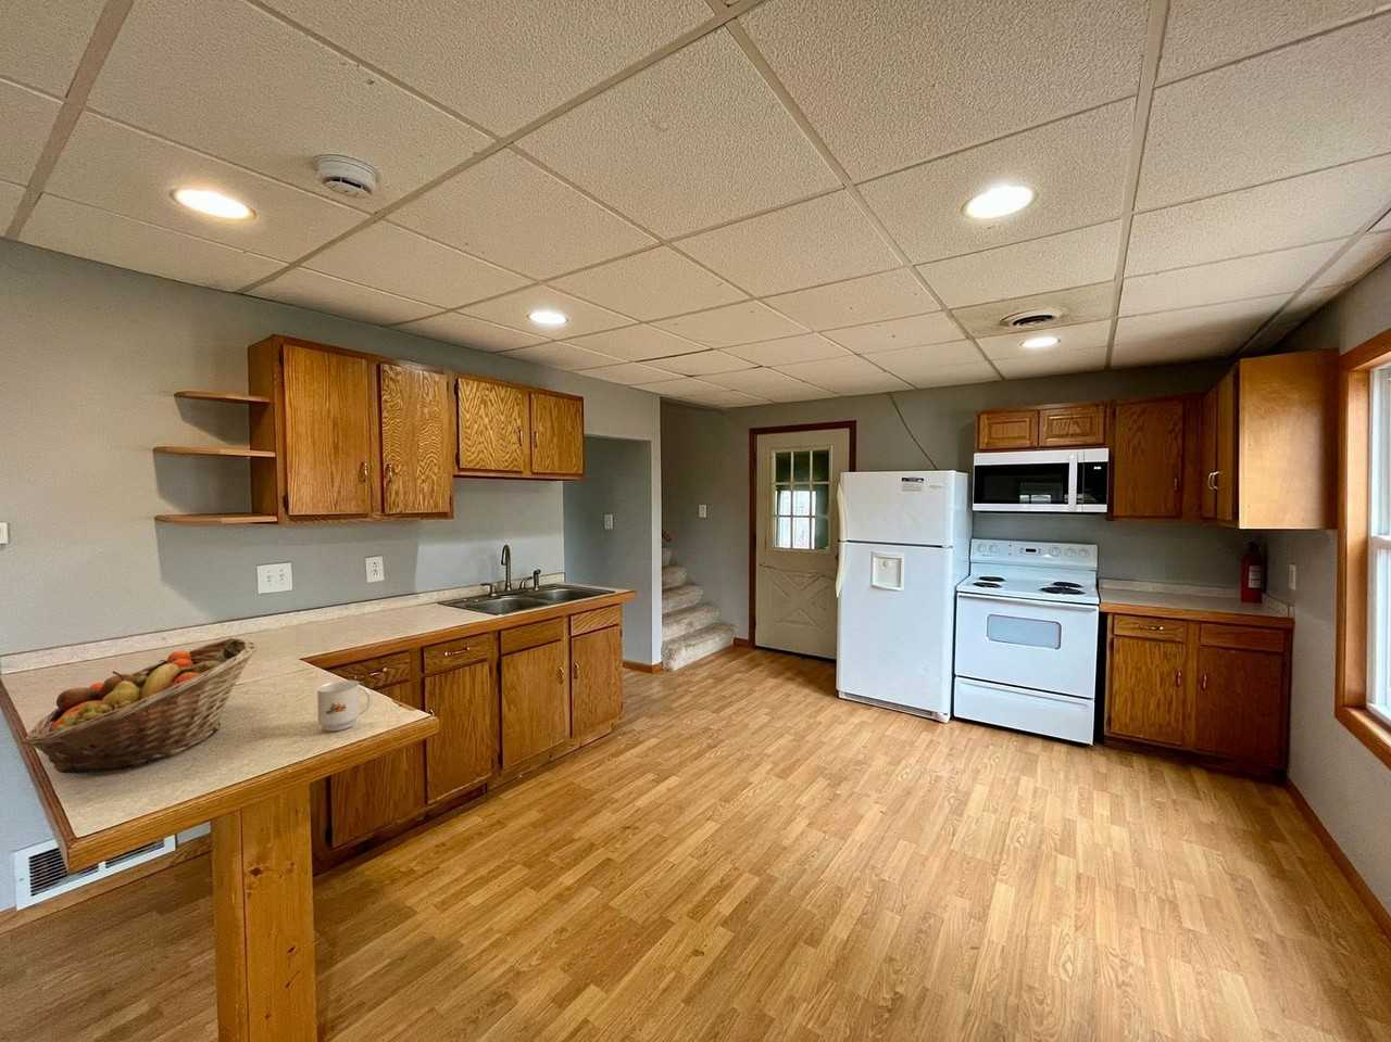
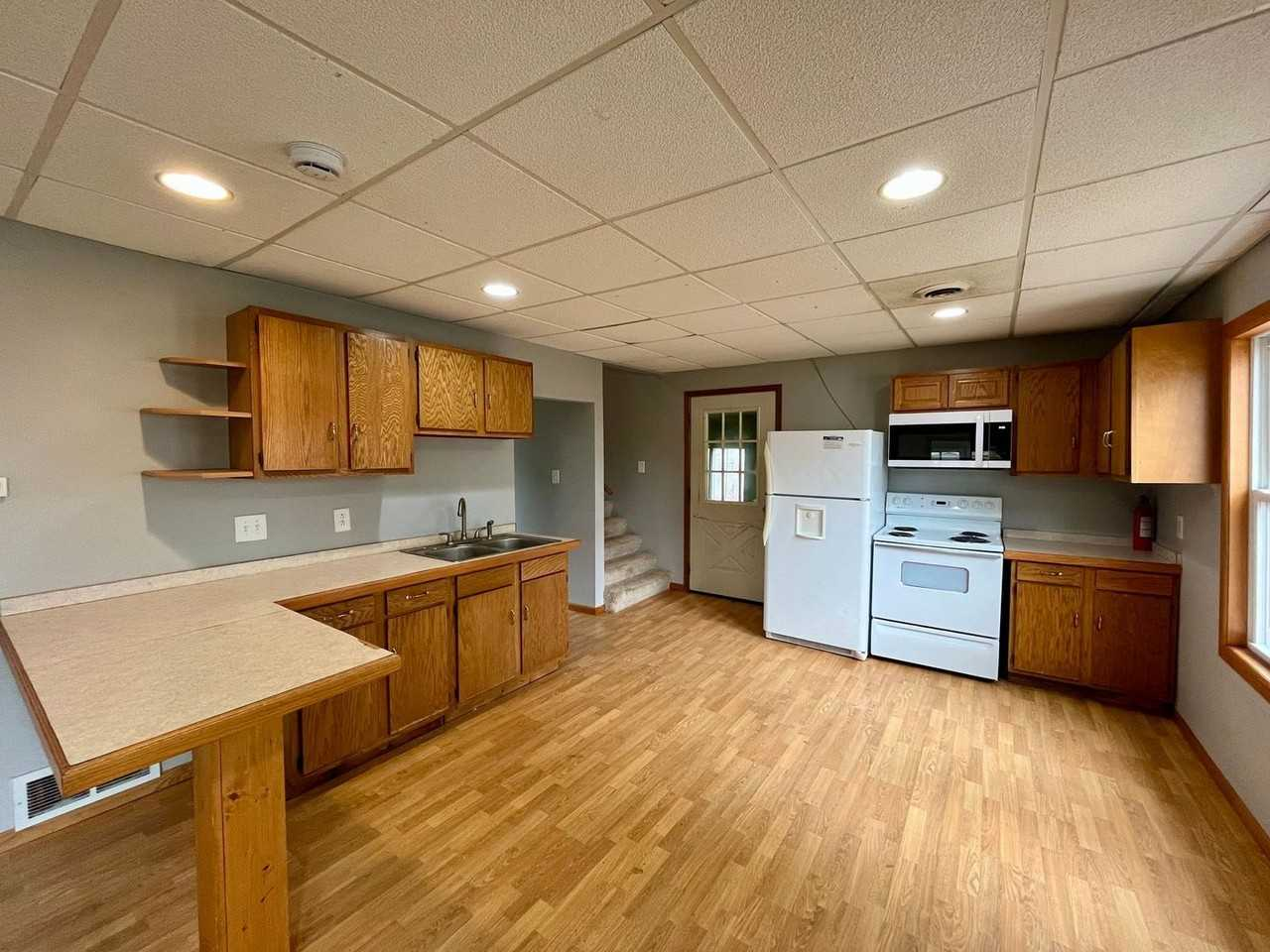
- fruit basket (153, 698)
- mug (345, 705)
